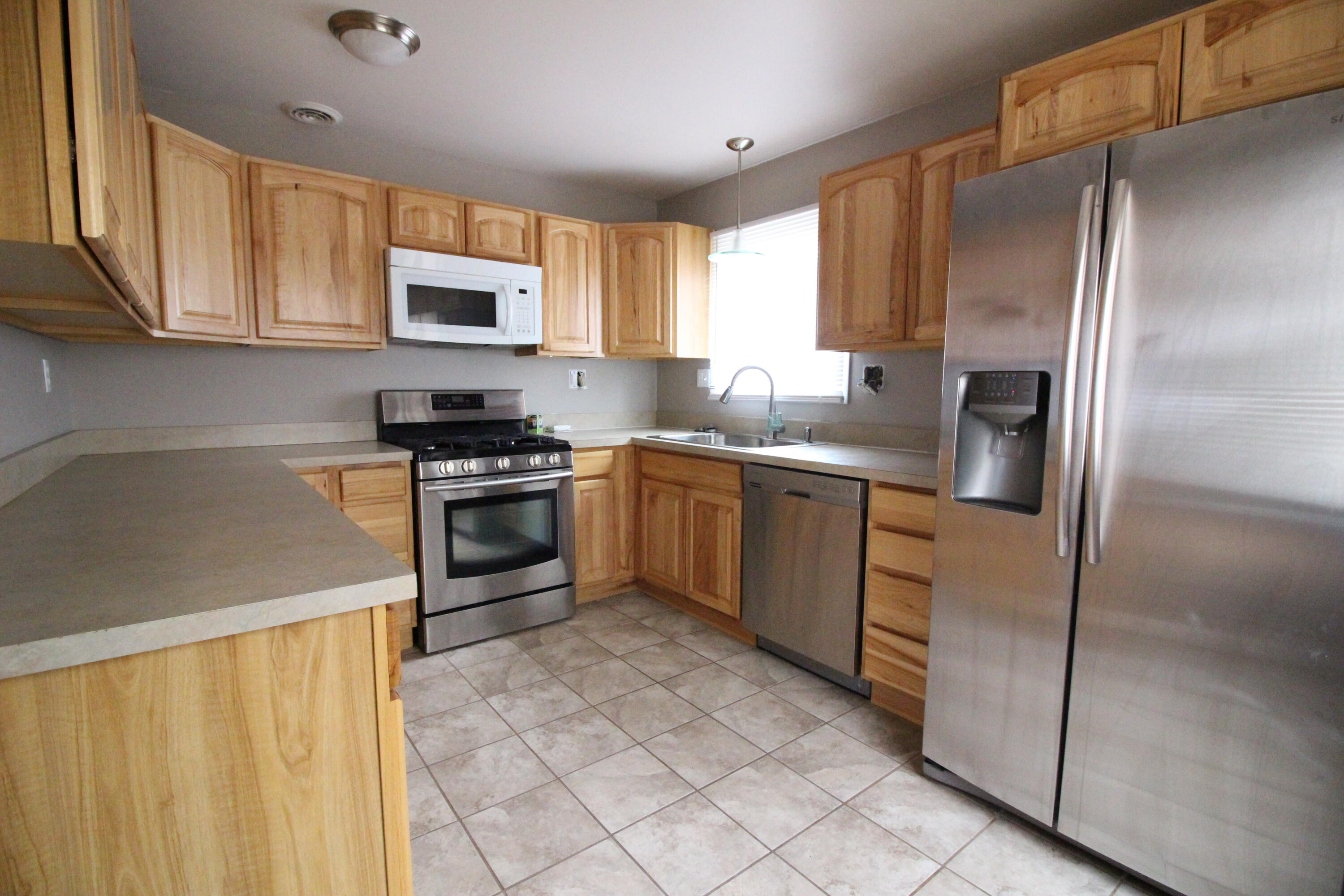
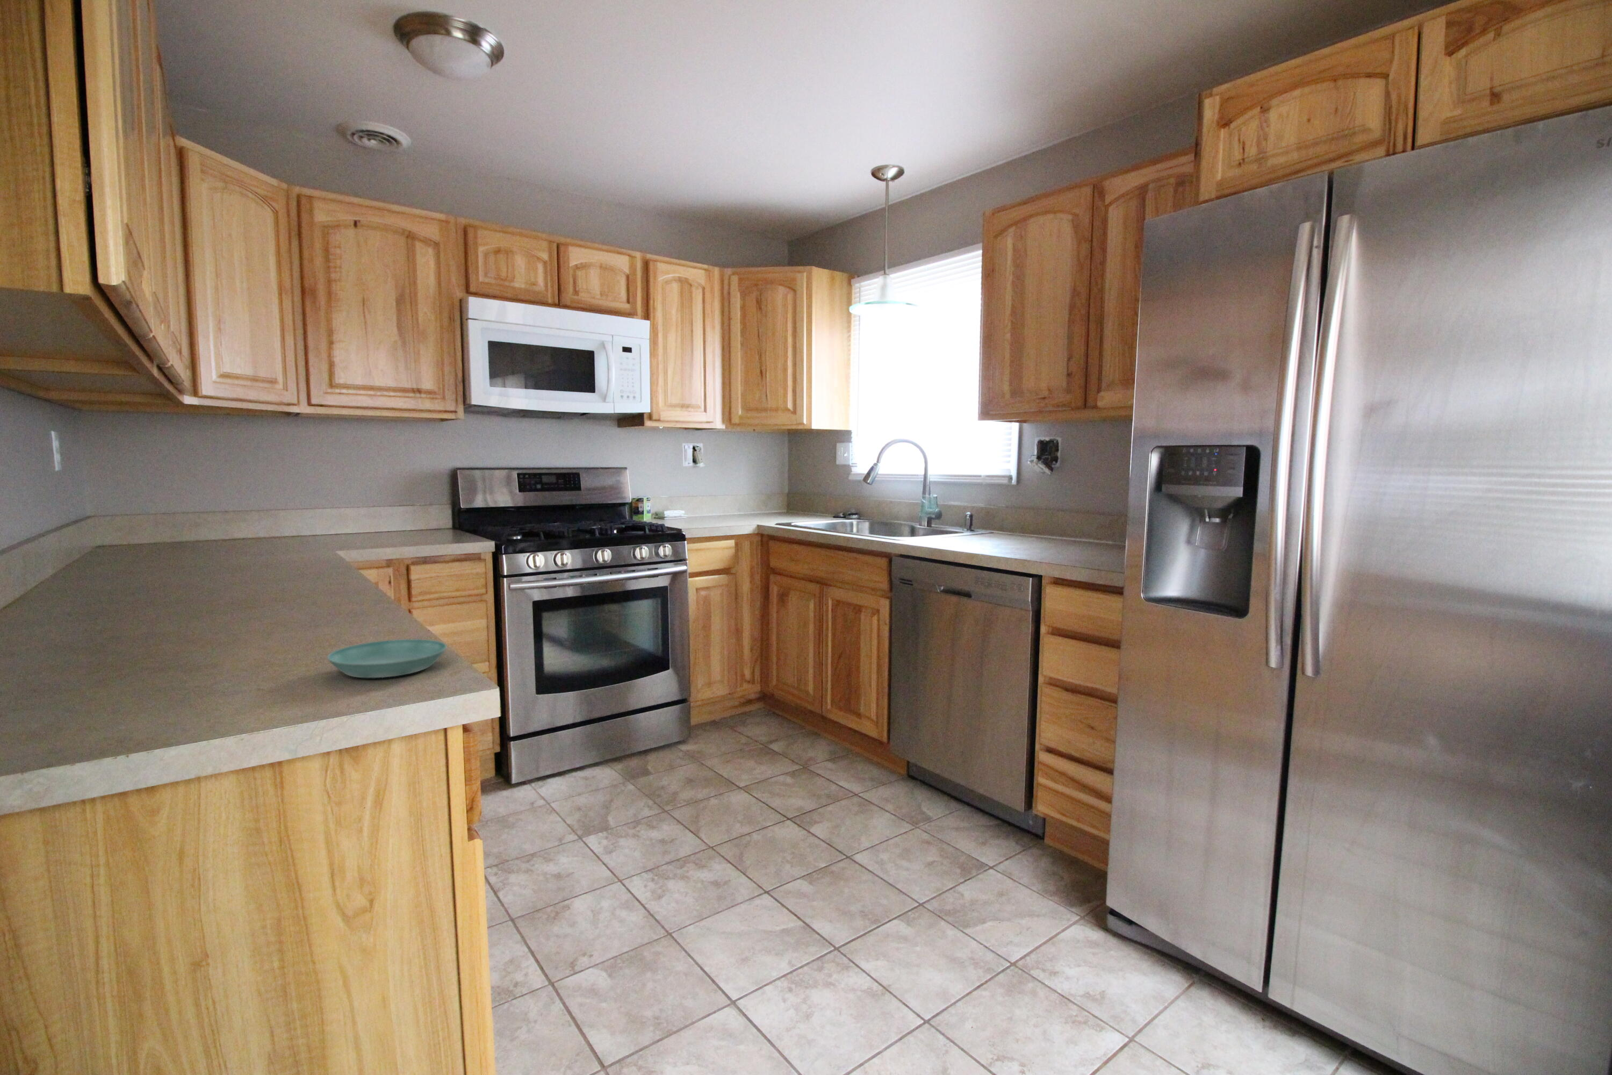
+ saucer (389, 659)
